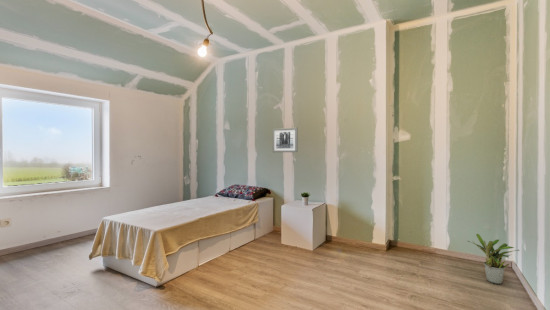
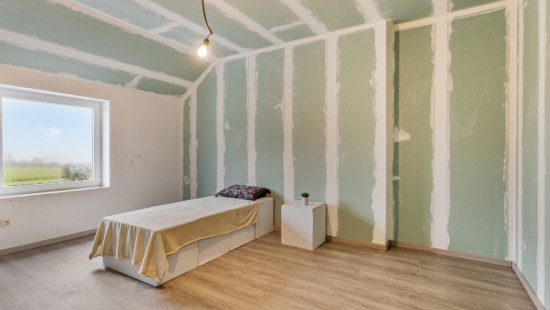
- potted plant (491, 259)
- wall art (284, 140)
